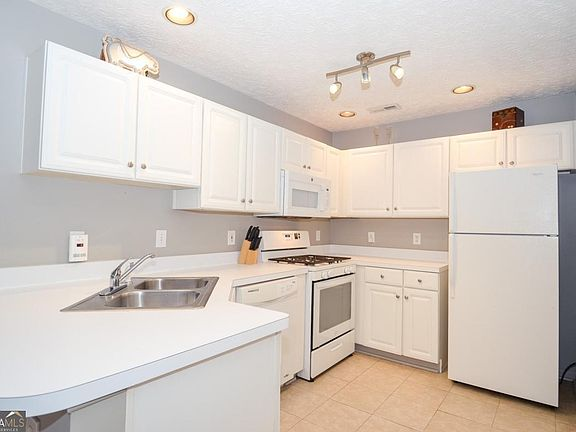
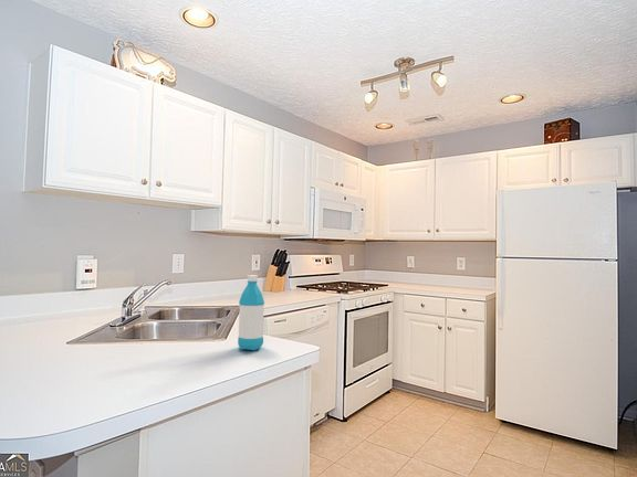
+ water bottle (251, 311)
